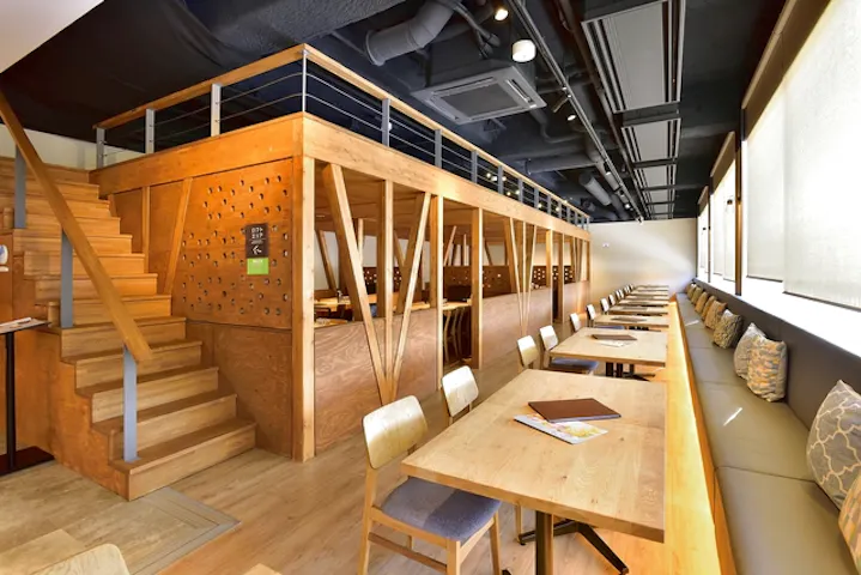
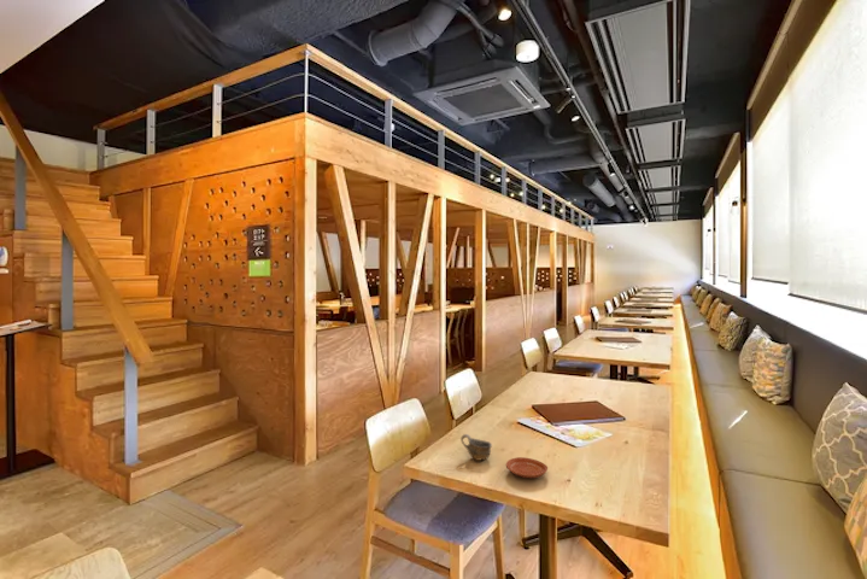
+ plate (526, 469)
+ cup (478, 446)
